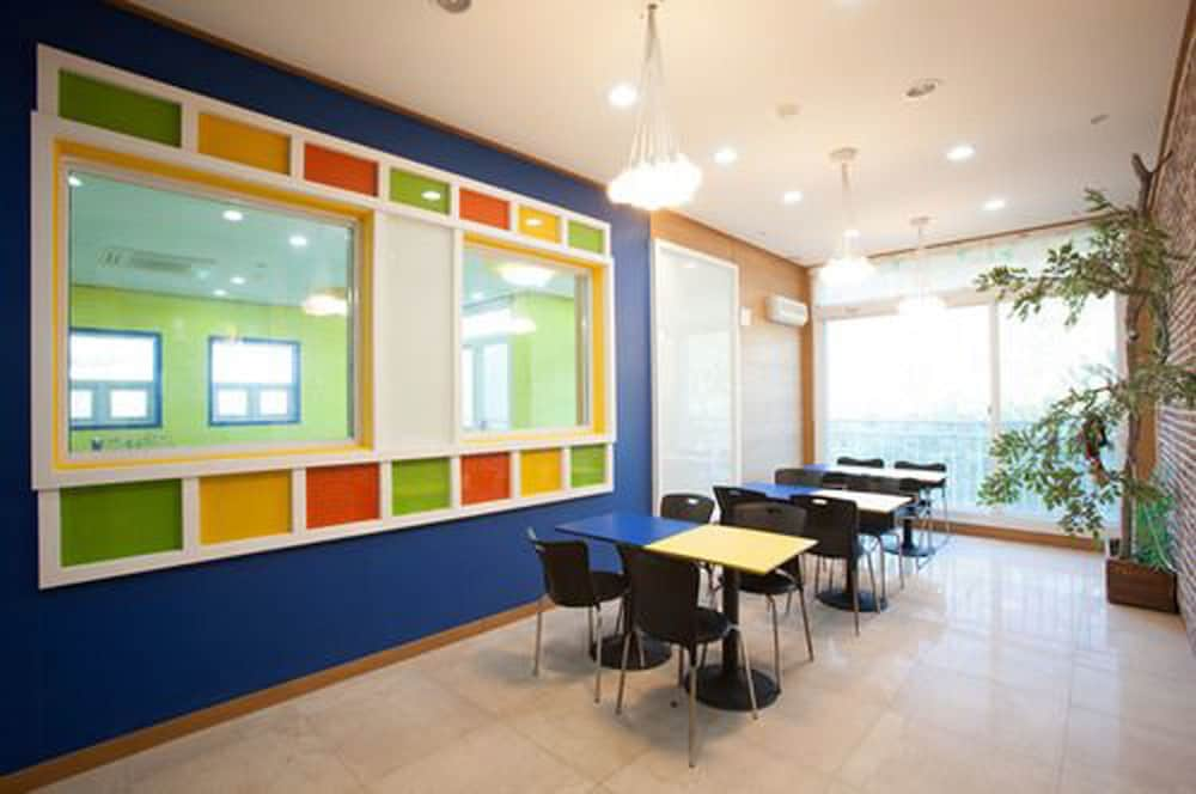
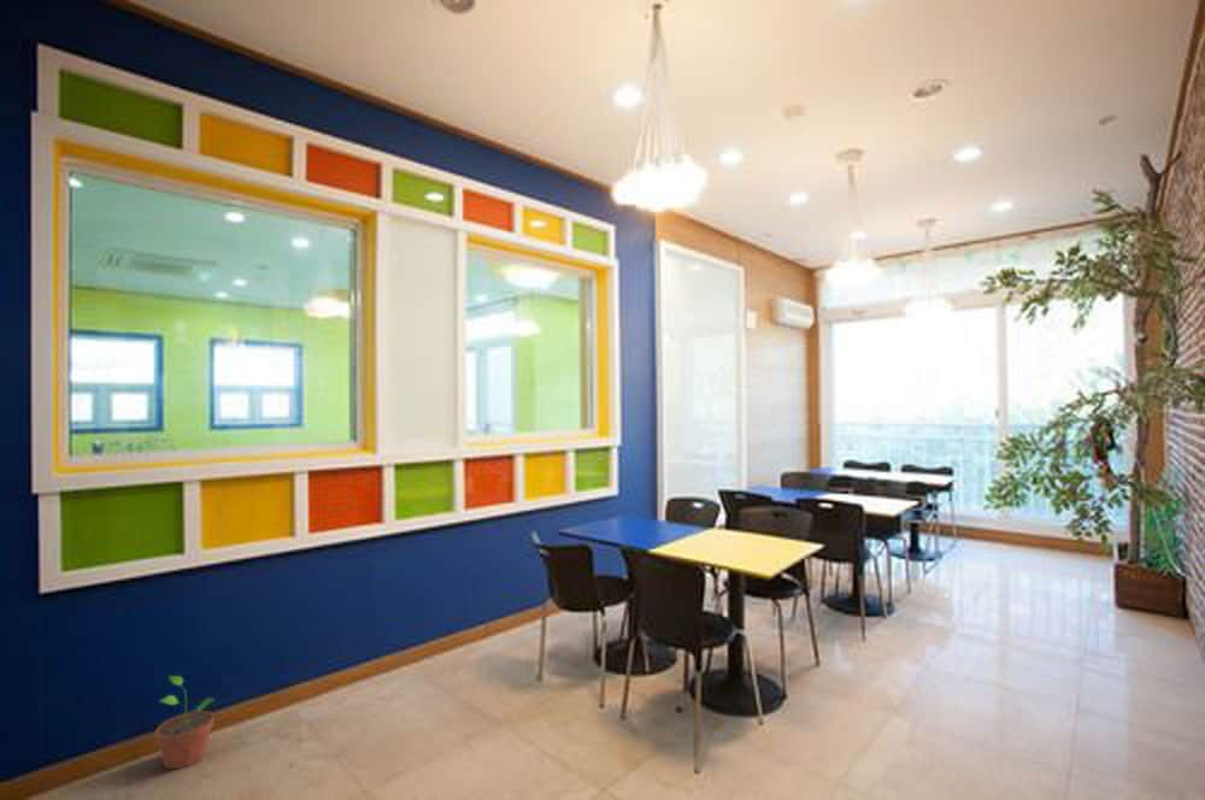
+ potted plant (184, 718)
